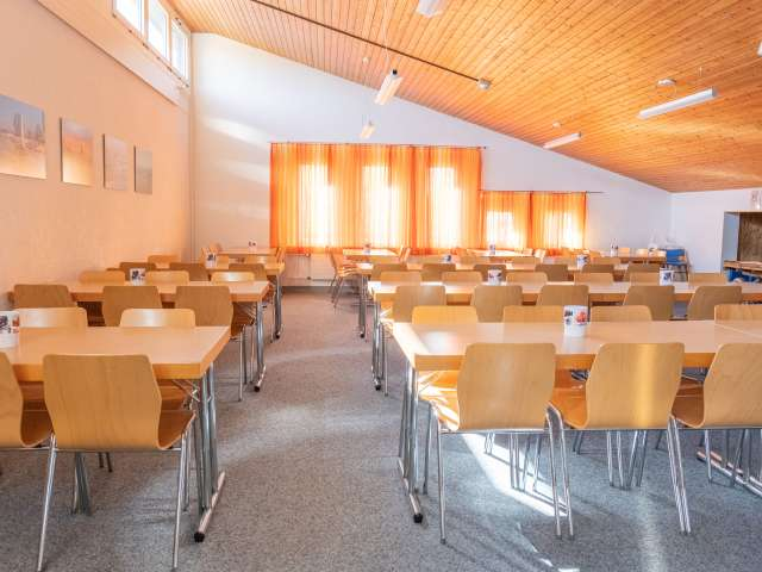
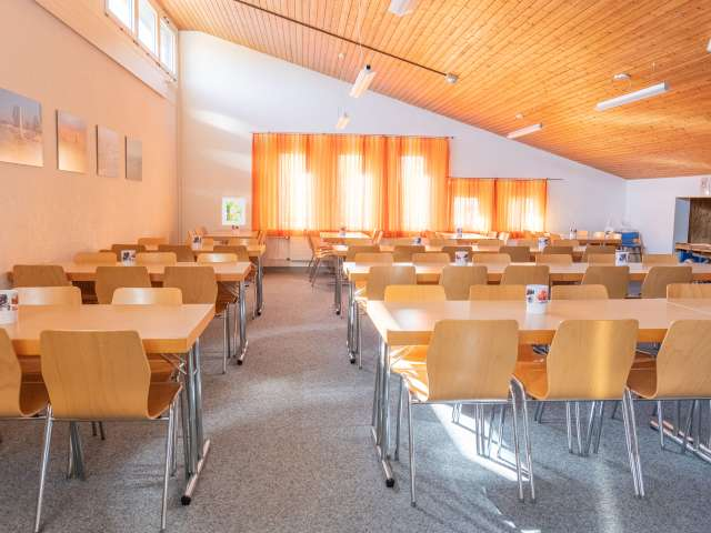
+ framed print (233, 211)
